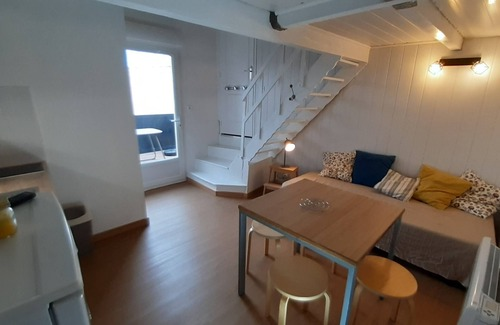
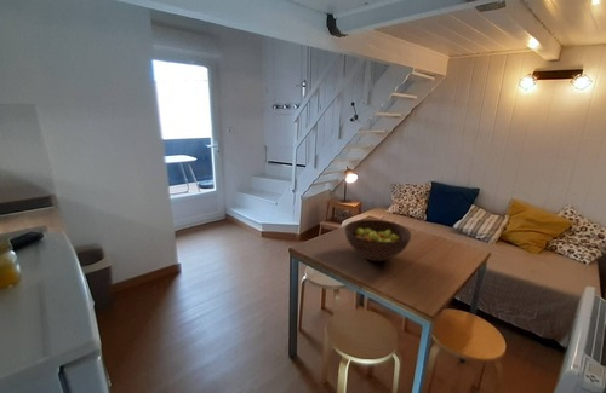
+ fruit bowl (376, 243)
